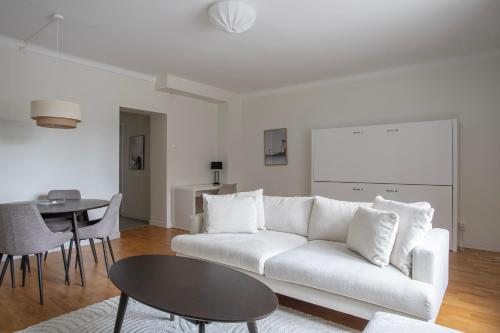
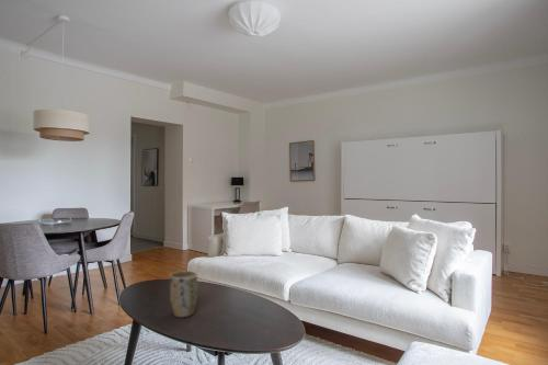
+ plant pot (183, 294)
